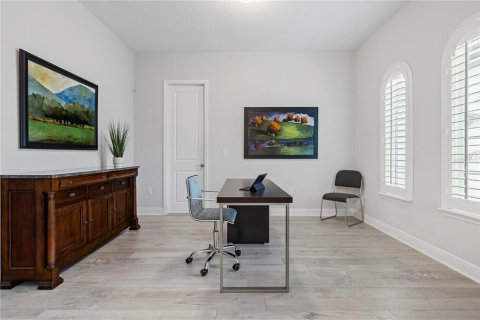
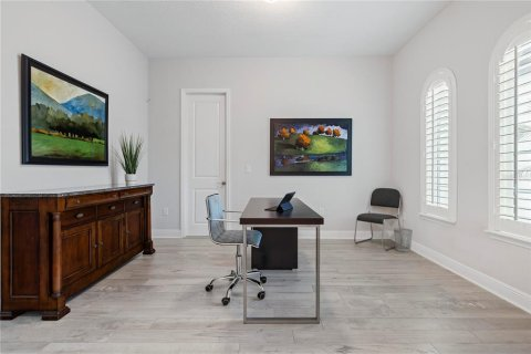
+ wastebasket (403, 239)
